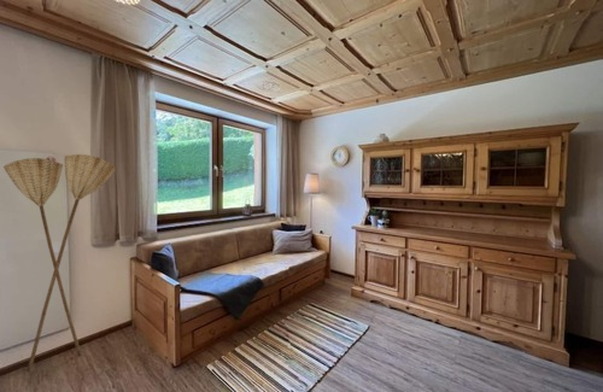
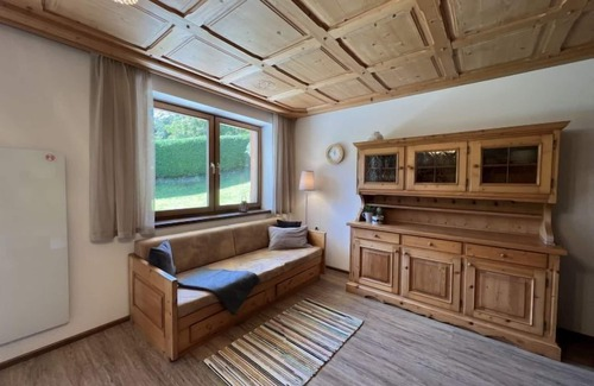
- floor lamp (62, 254)
